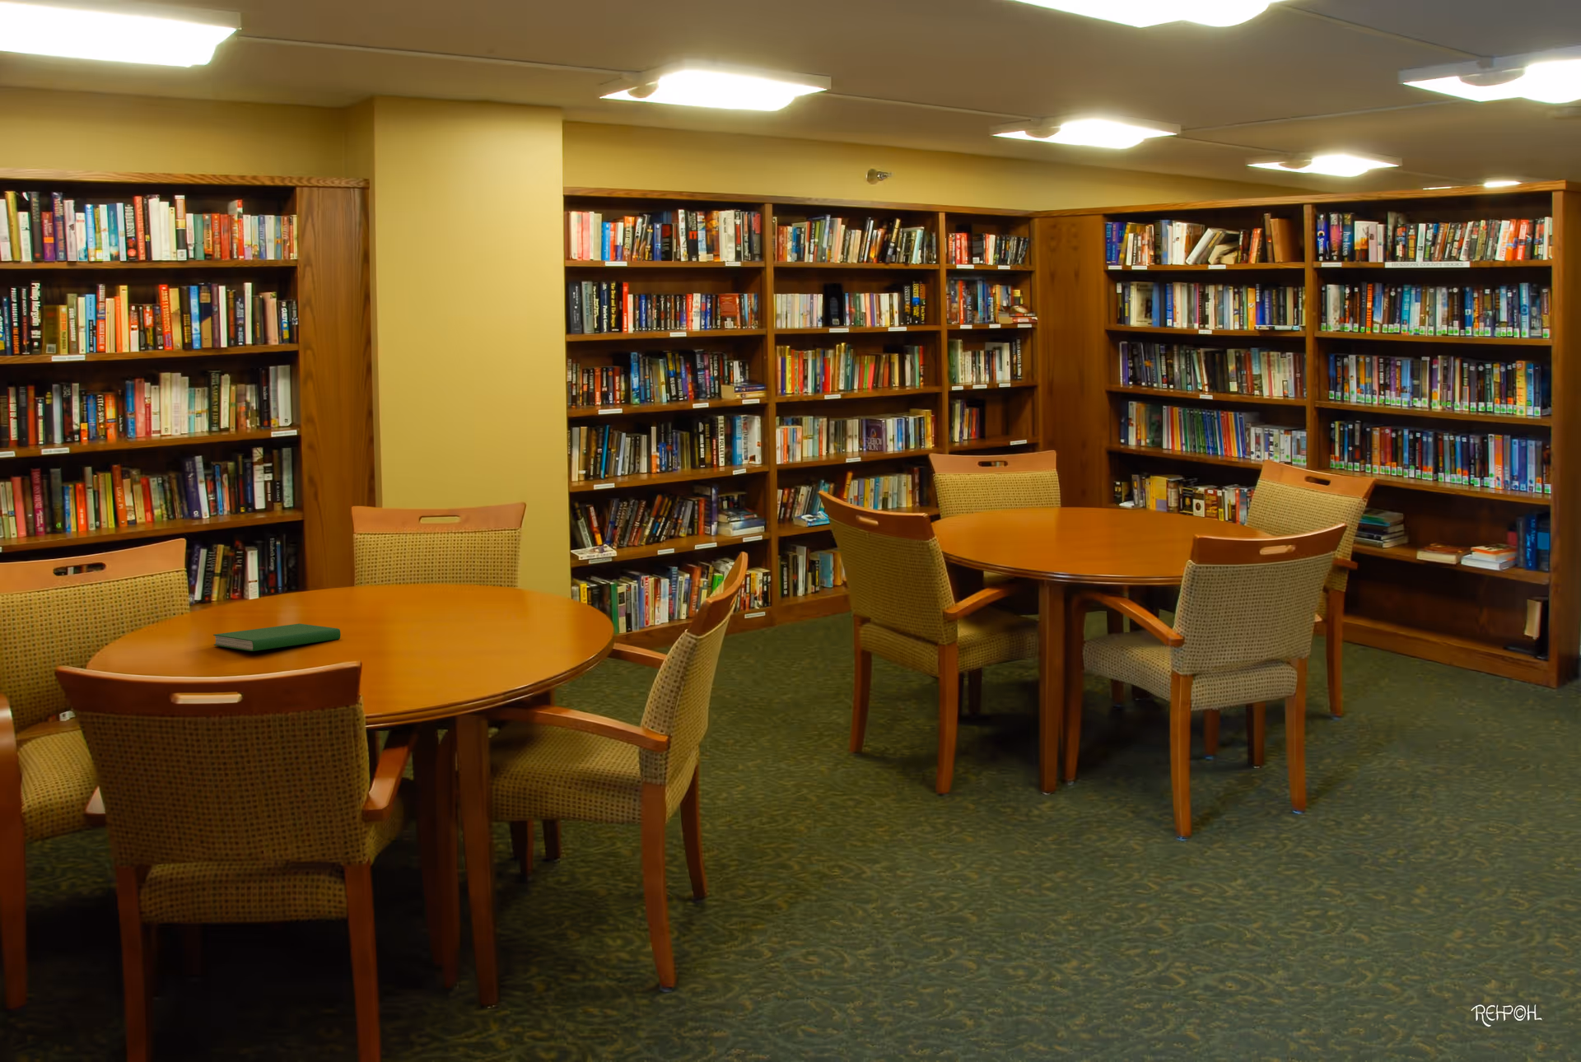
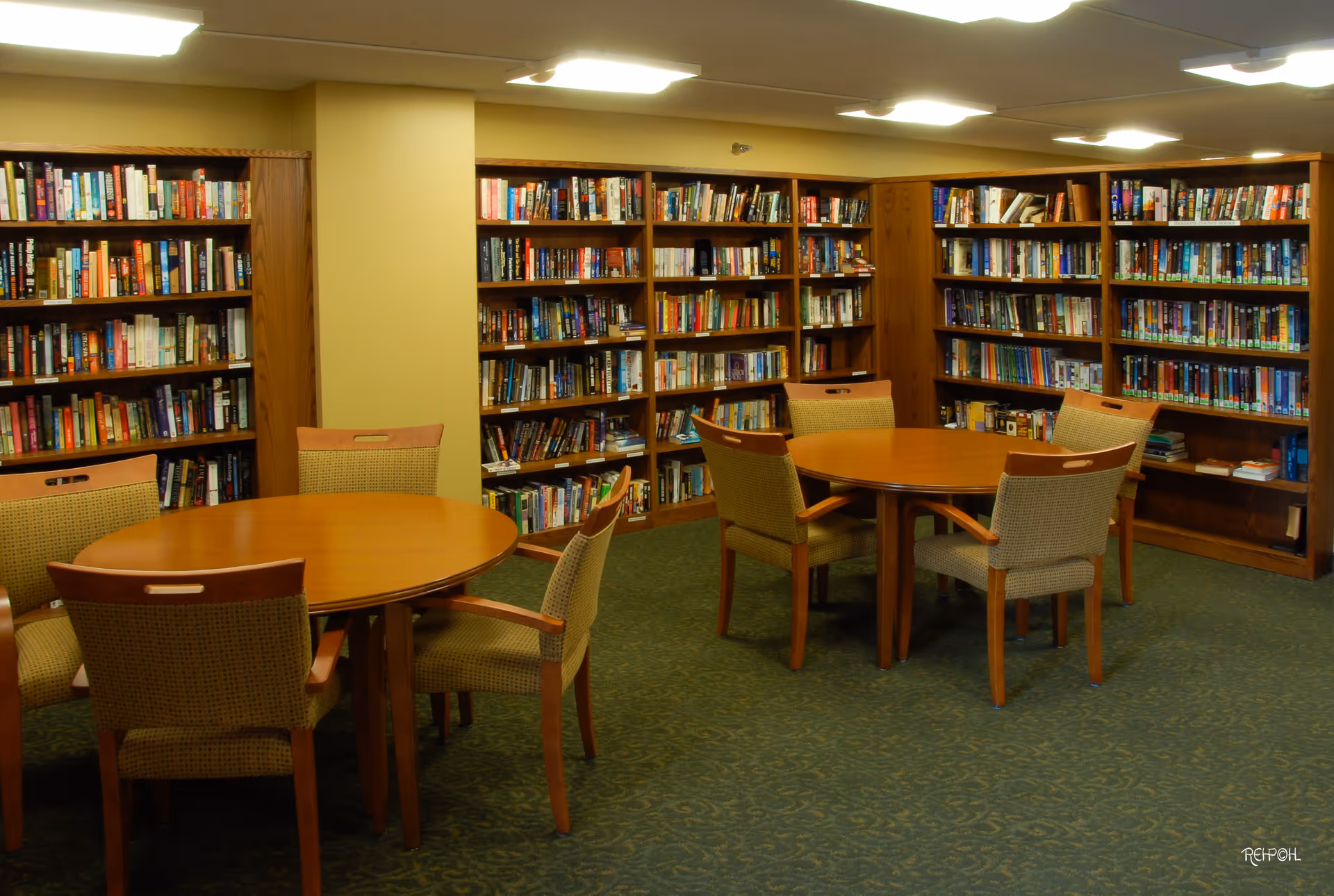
- hardcover book (277, 636)
